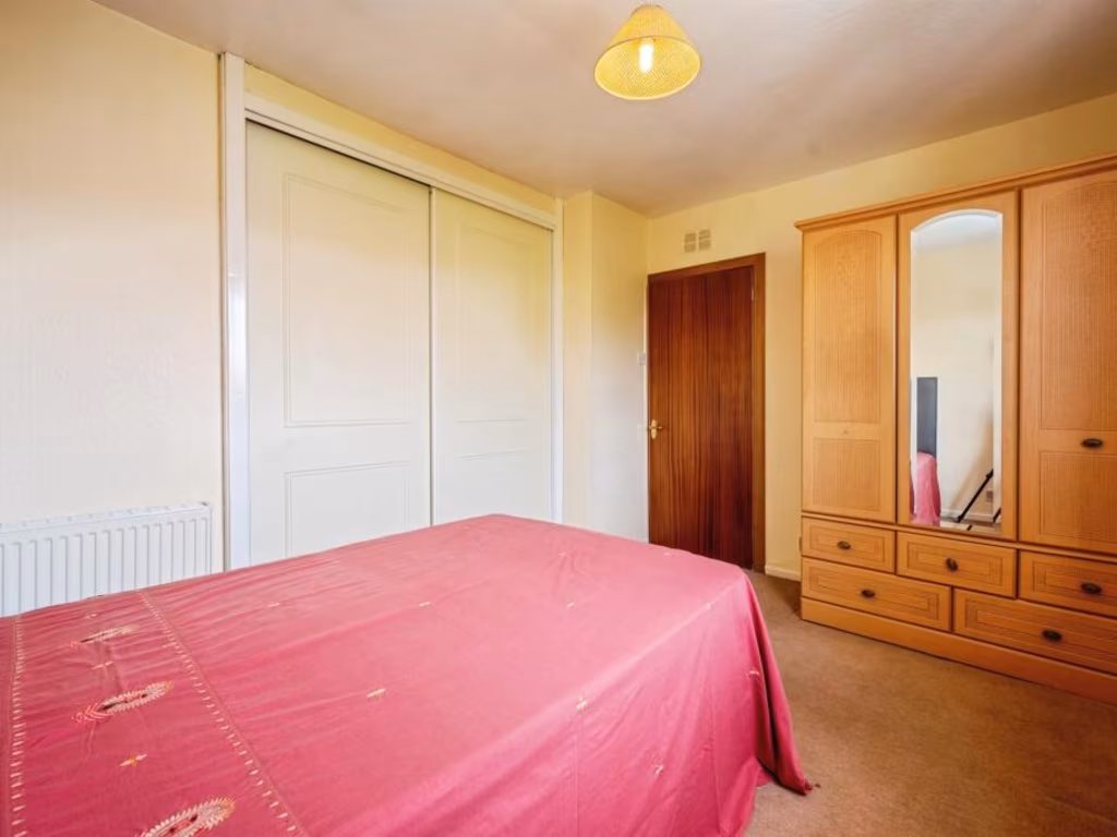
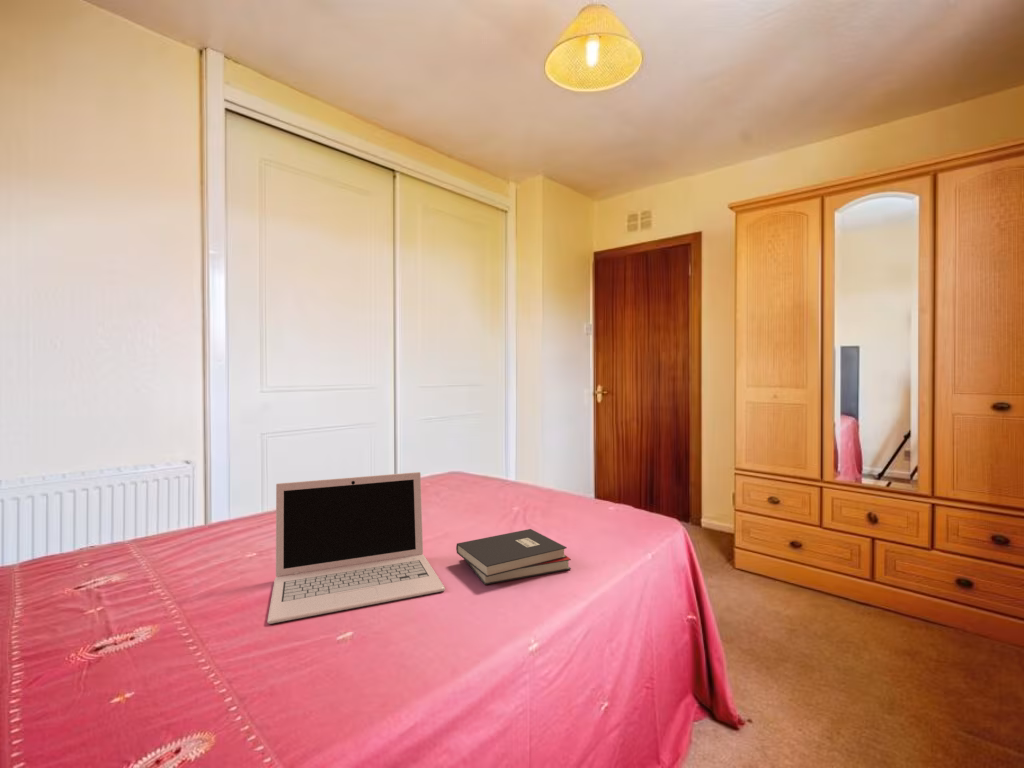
+ laptop (357, 535)
+ hardback book (511, 554)
